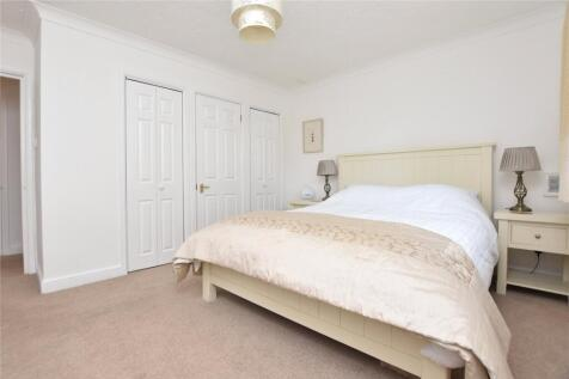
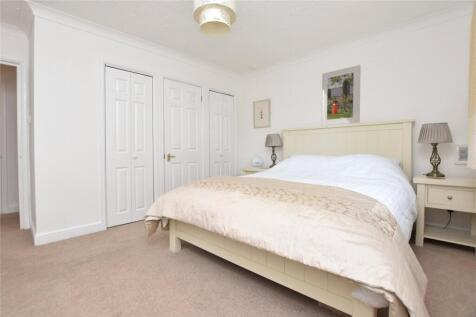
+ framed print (339, 97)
